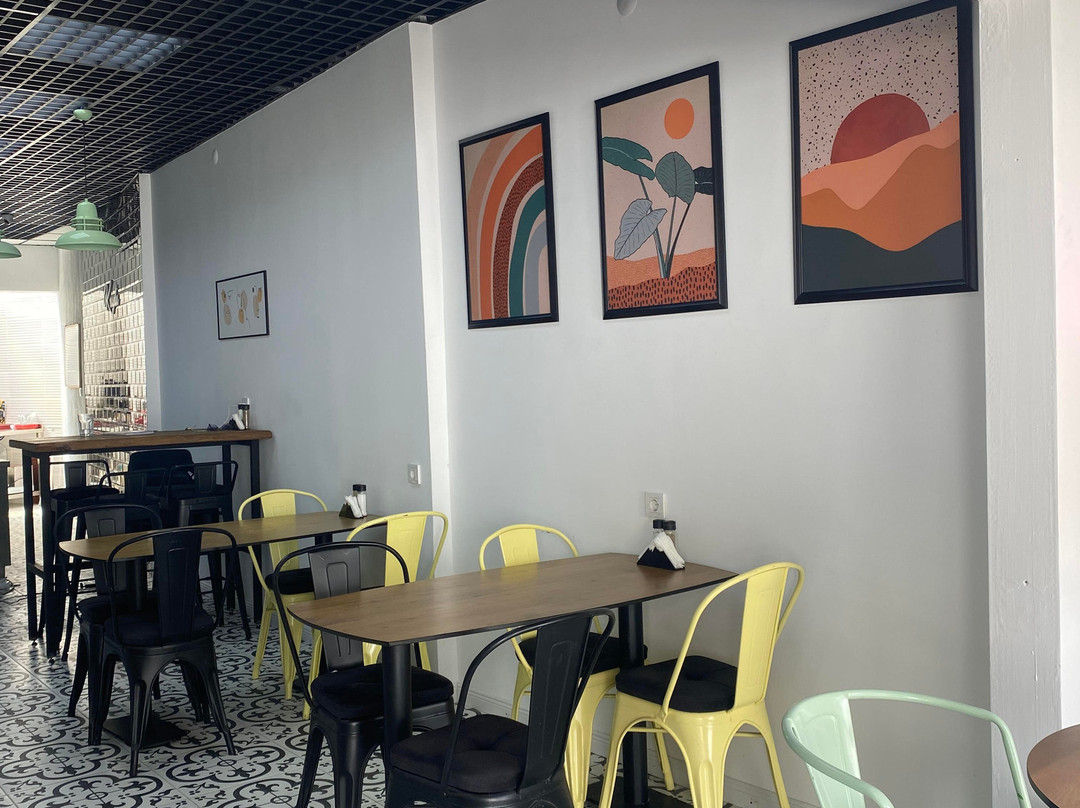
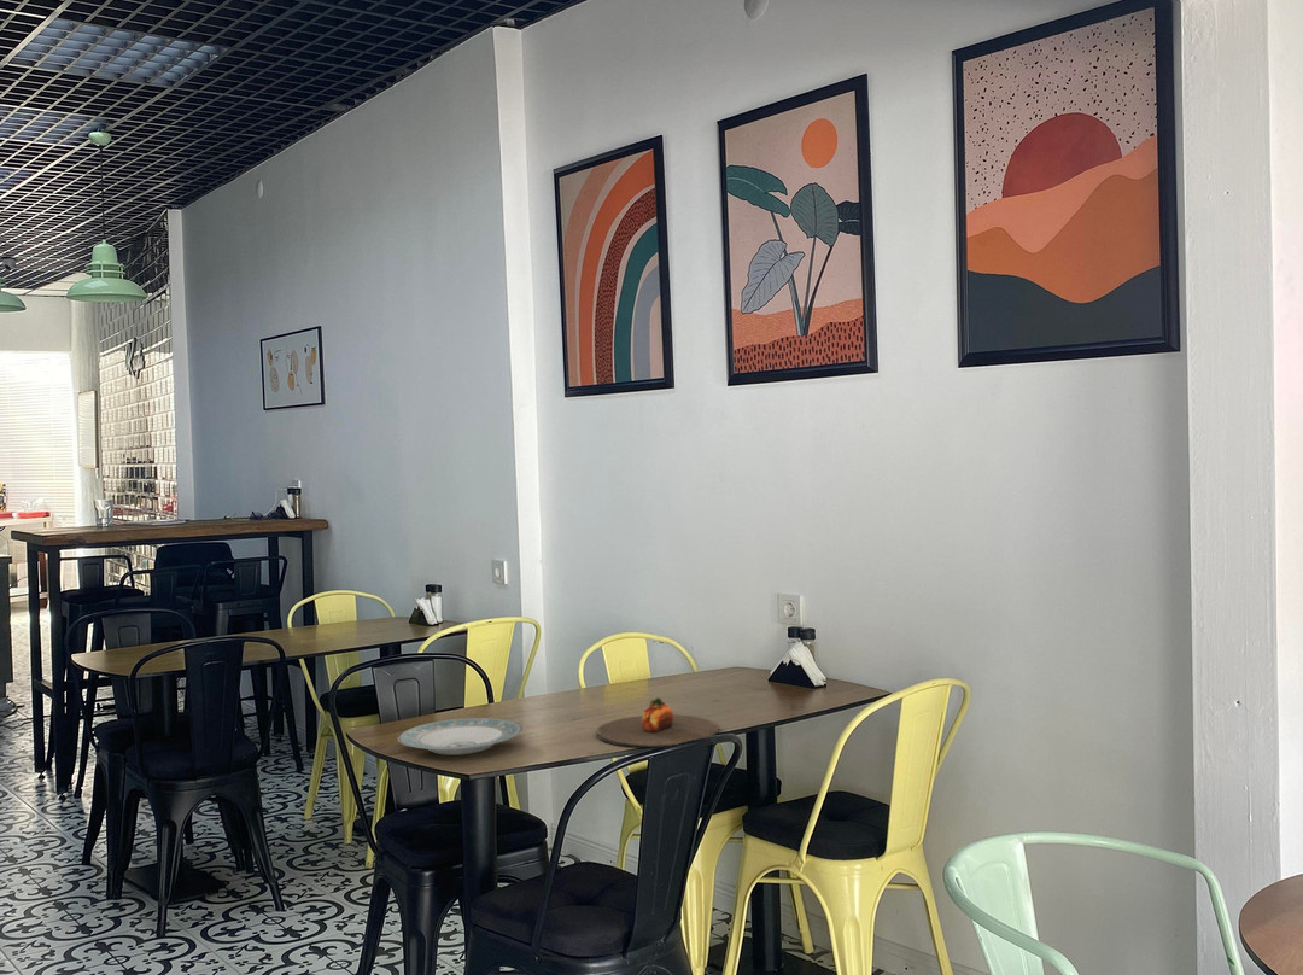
+ plate (461, 740)
+ plate (656, 714)
